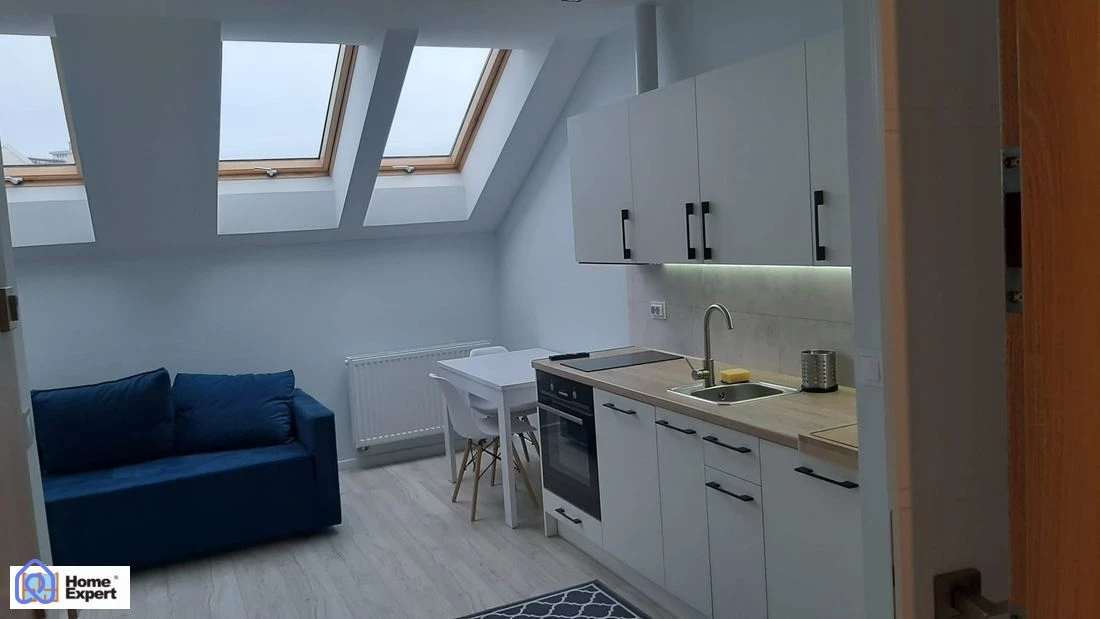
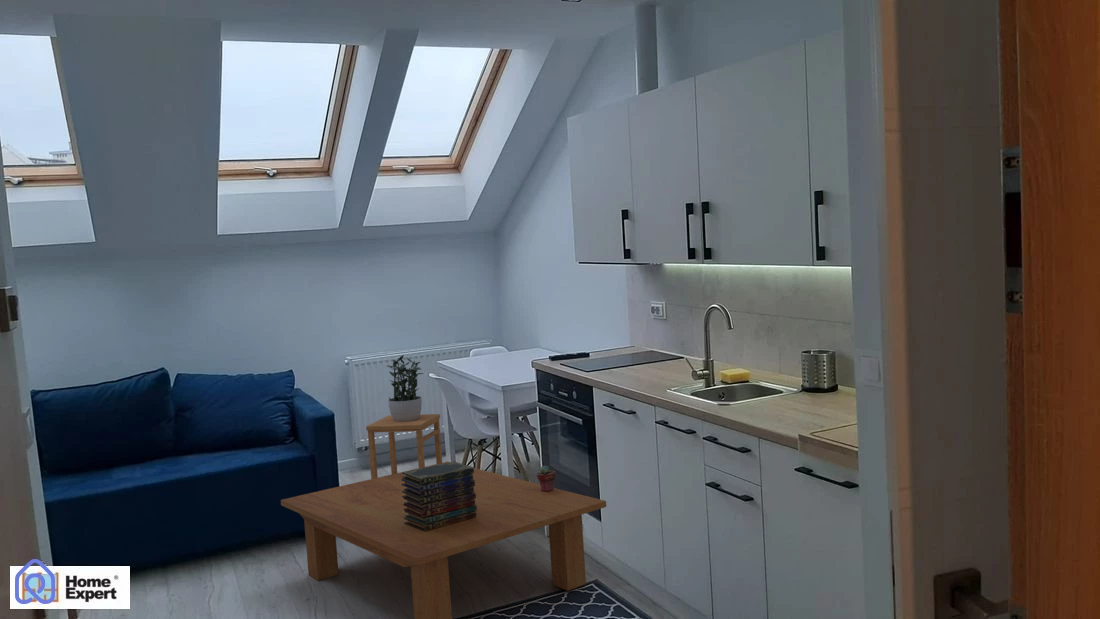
+ potted succulent (546, 477)
+ book stack (439, 494)
+ side table (396, 461)
+ coffee table (438, 540)
+ potted plant (406, 387)
